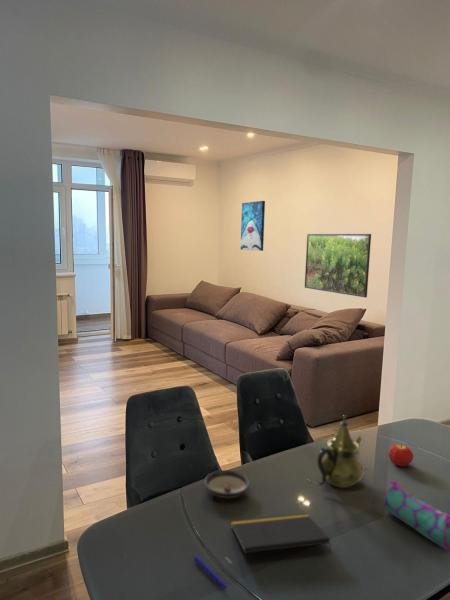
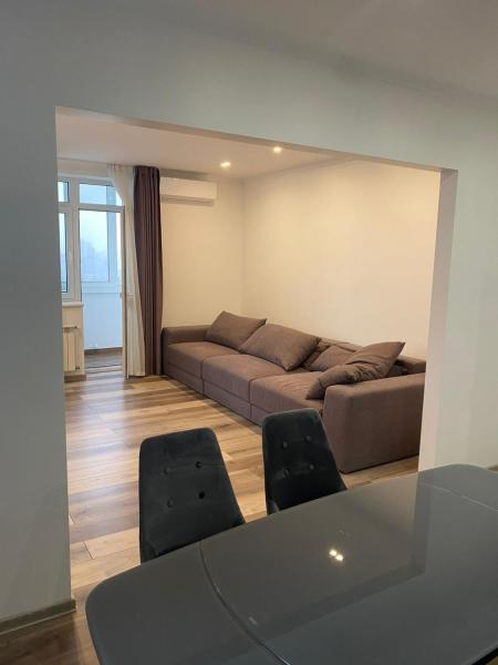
- notepad (277, 531)
- pen (208, 570)
- teapot (341, 448)
- fruit (400, 454)
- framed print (334, 263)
- saucer (226, 486)
- pencil case (419, 513)
- wall art (252, 226)
